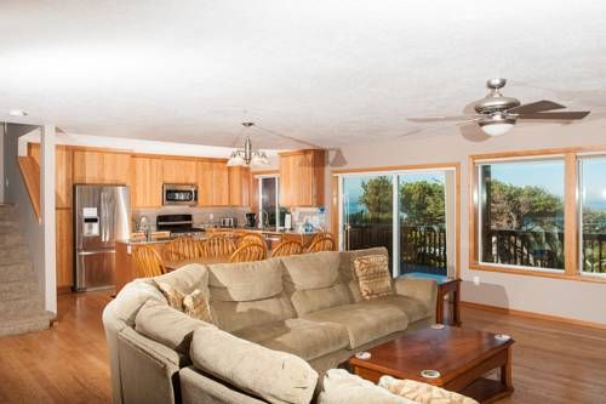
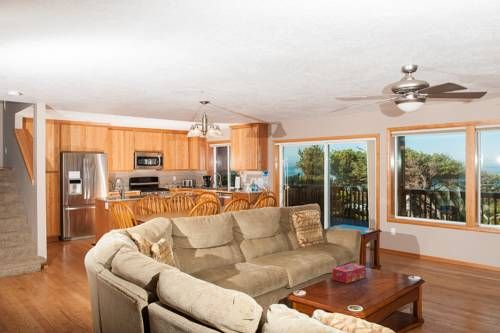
+ tissue box (349, 272)
